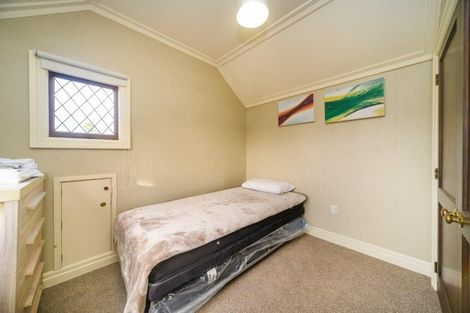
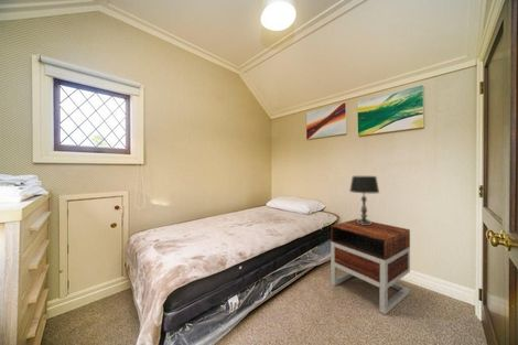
+ table lamp (364, 200)
+ nightstand (369, 257)
